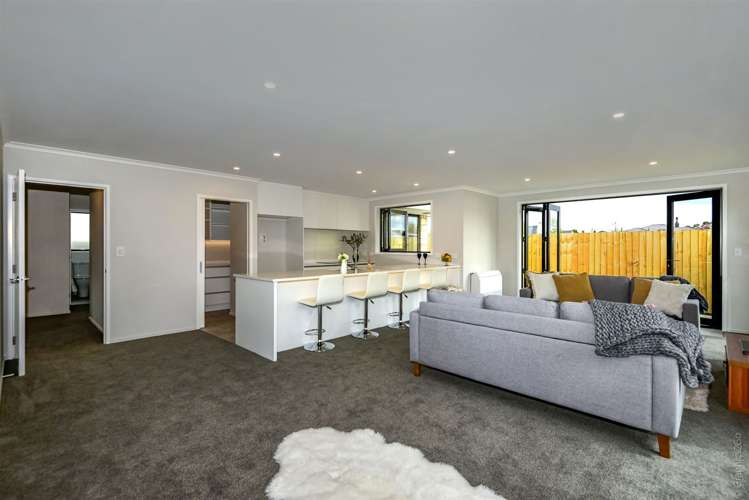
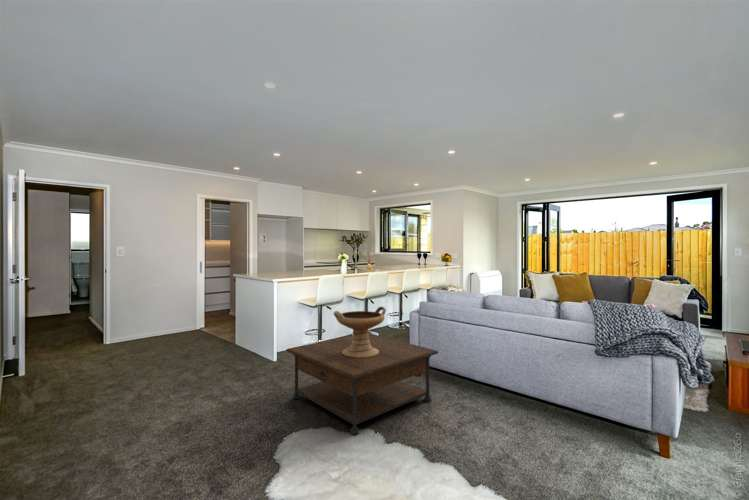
+ decorative bowl (360, 330)
+ coffee table (361, 374)
